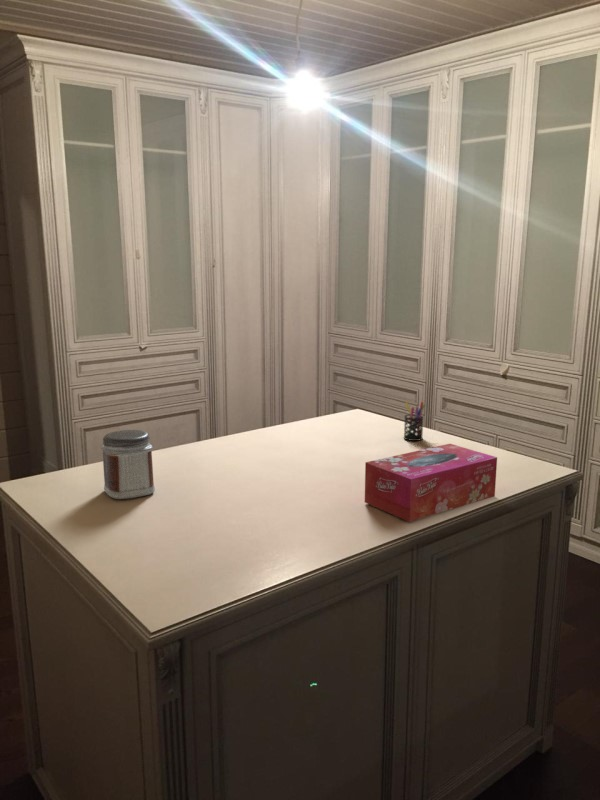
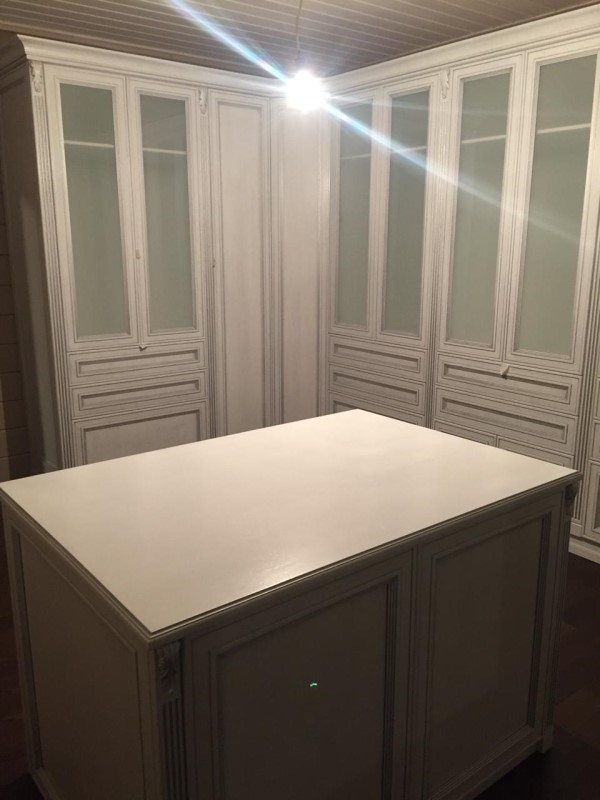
- tissue box (431, 479)
- jar (128, 462)
- pen holder (416, 419)
